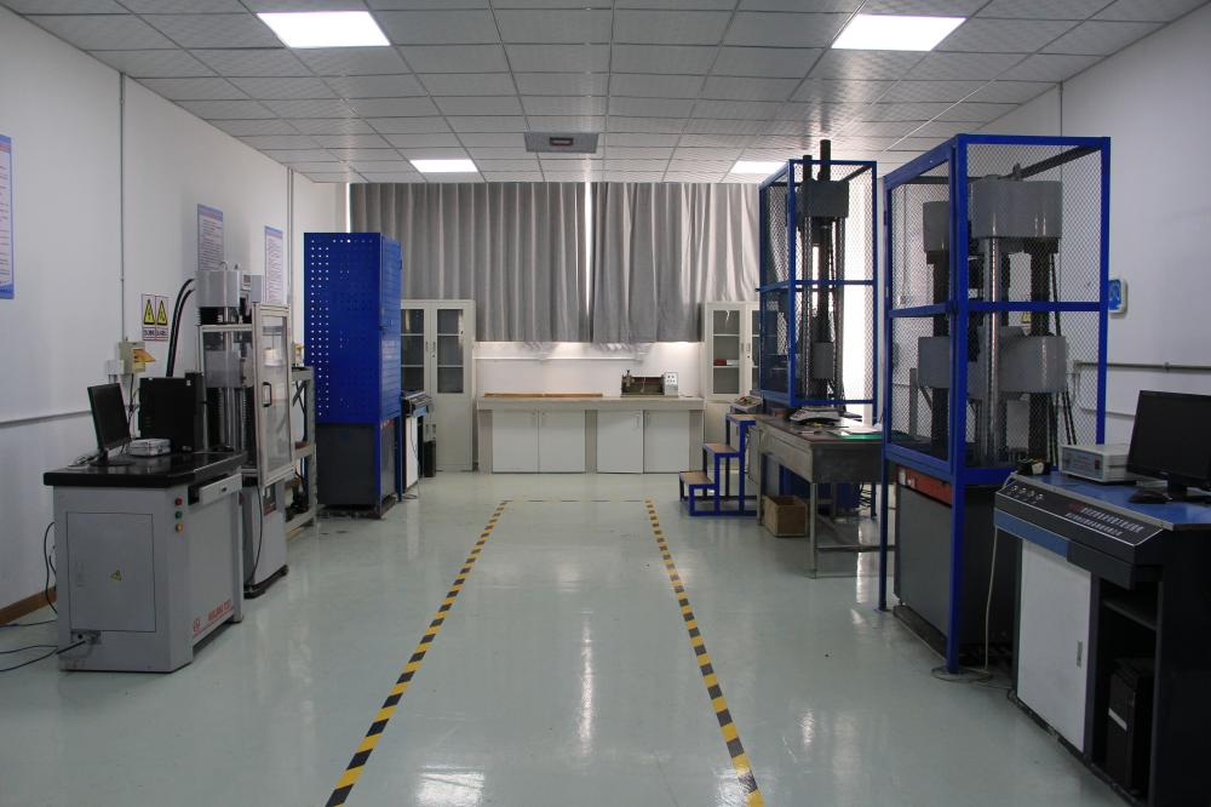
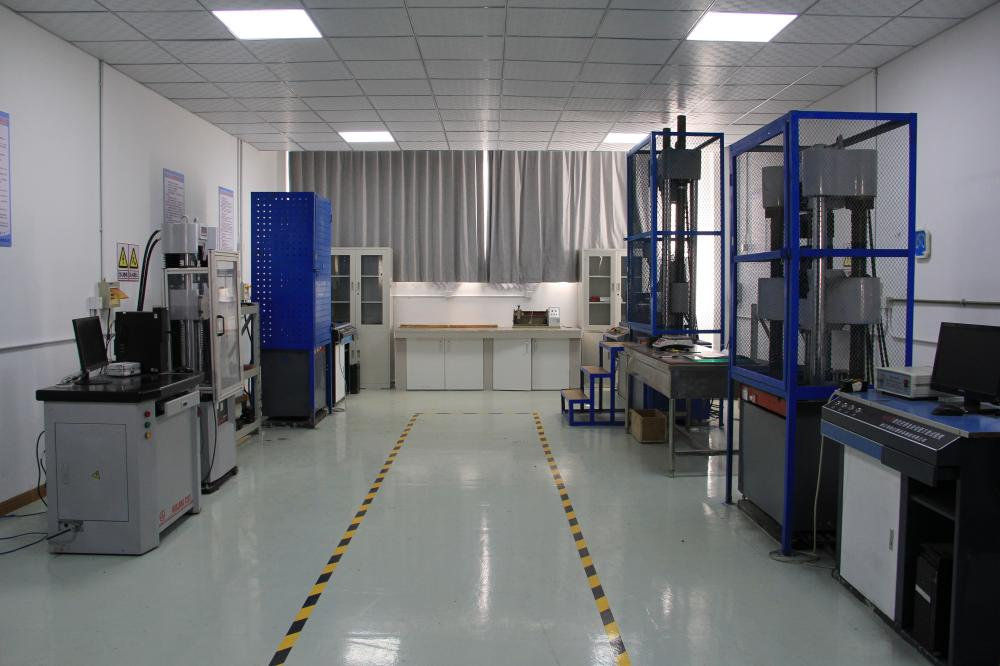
- ceiling vent (561, 142)
